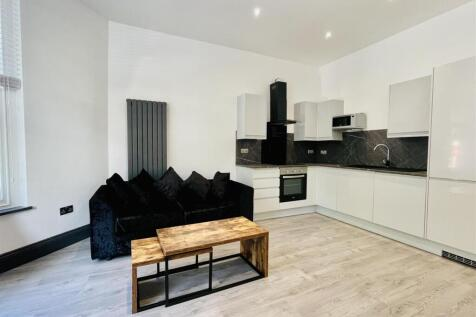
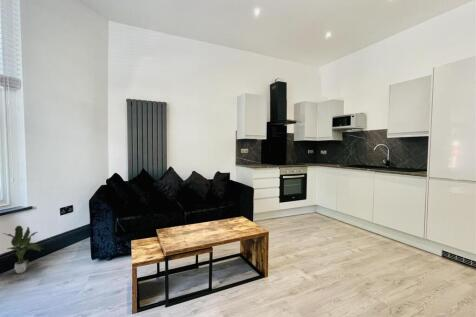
+ potted plant (23, 248)
